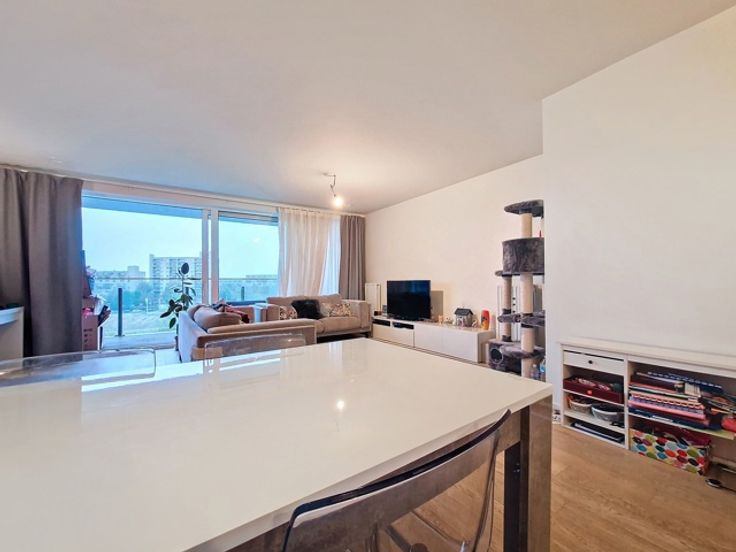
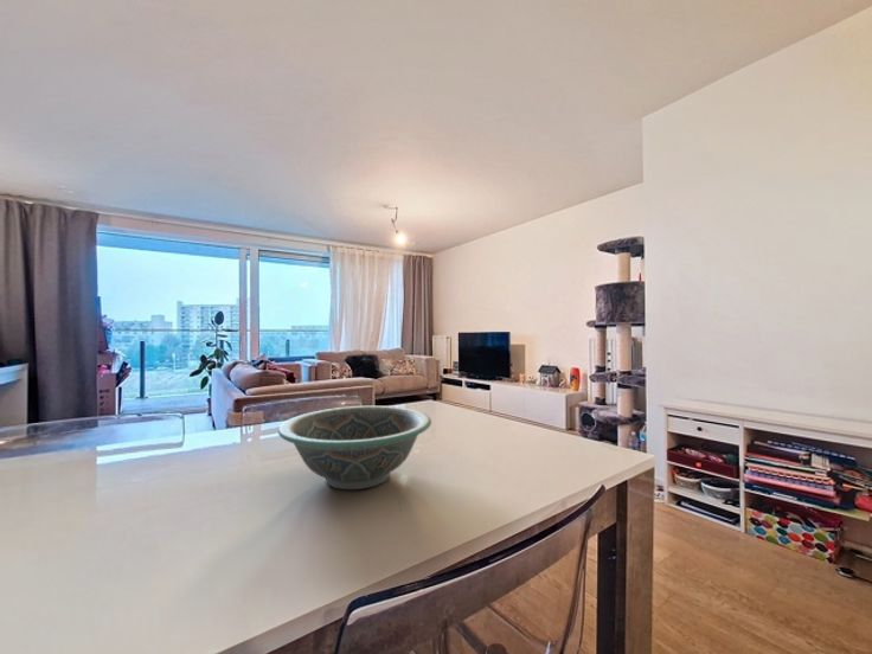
+ decorative bowl (358, 448)
